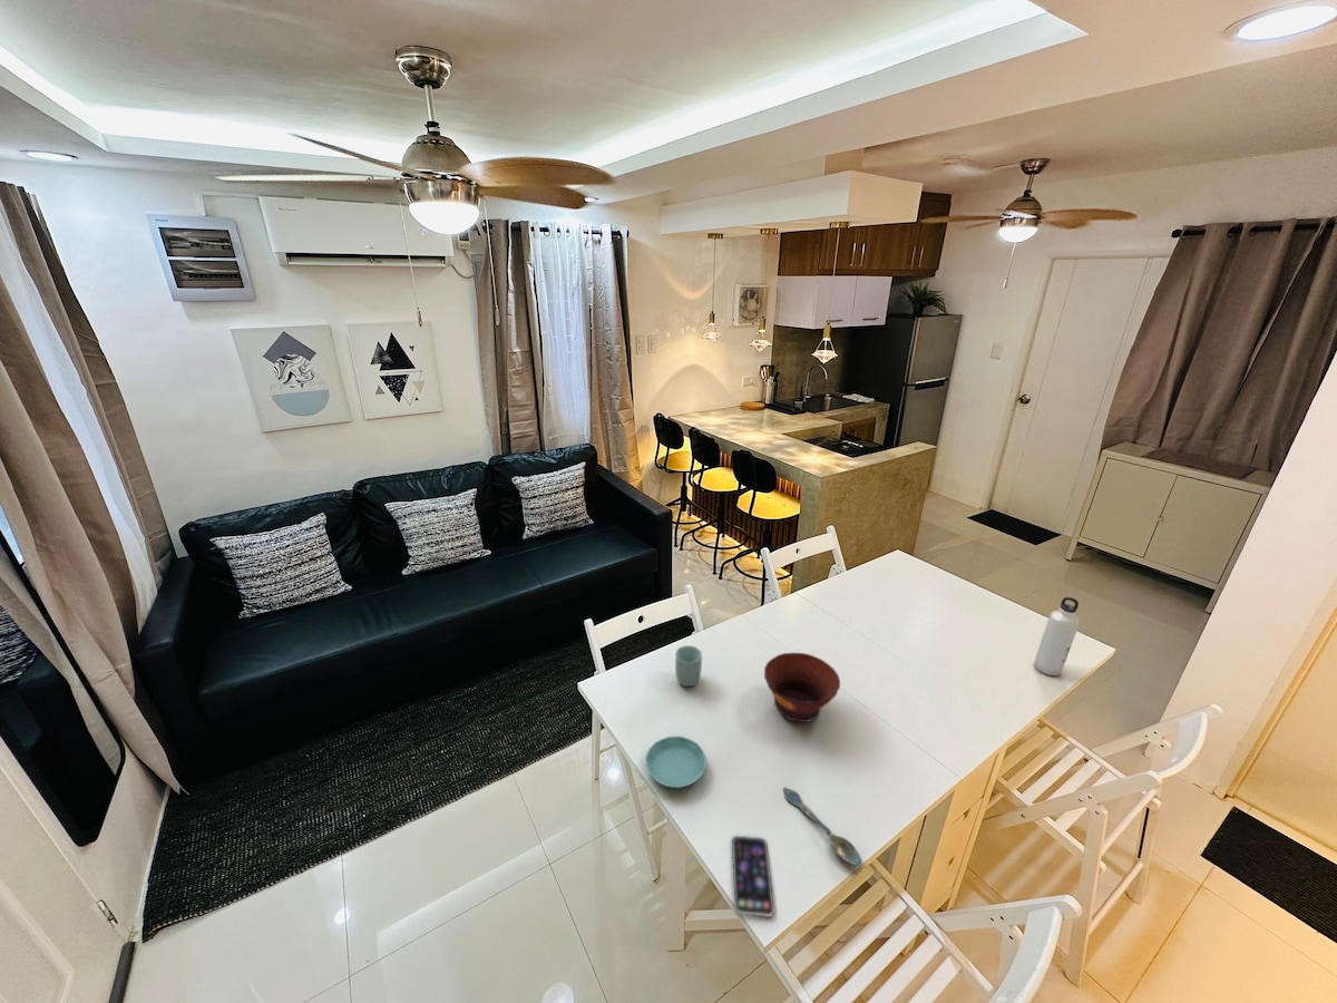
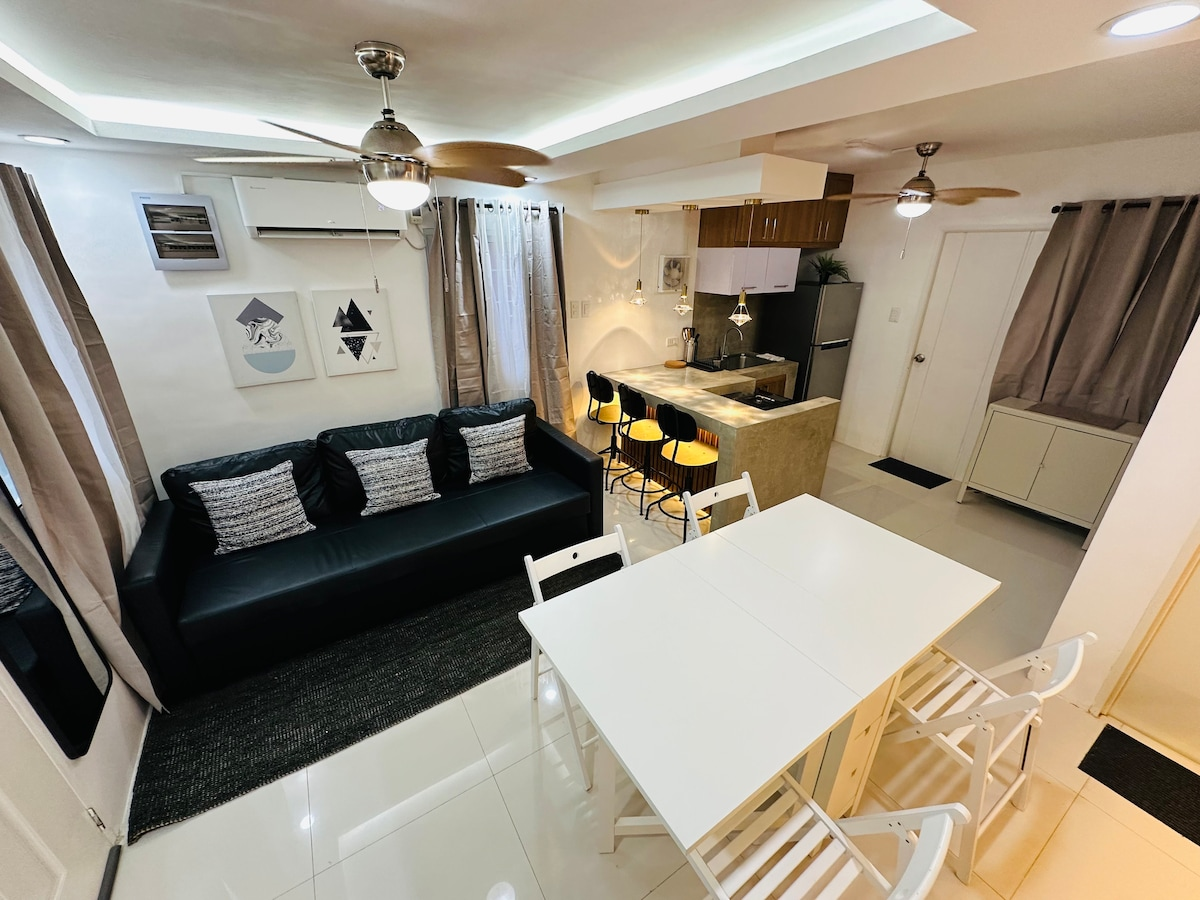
- saucer (675, 763)
- water bottle (1058, 634)
- spoon (818, 822)
- bowl (799, 692)
- cup (687, 668)
- smartphone (751, 873)
